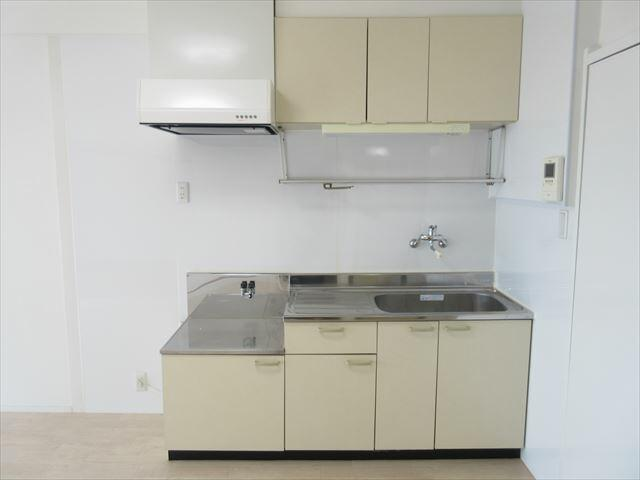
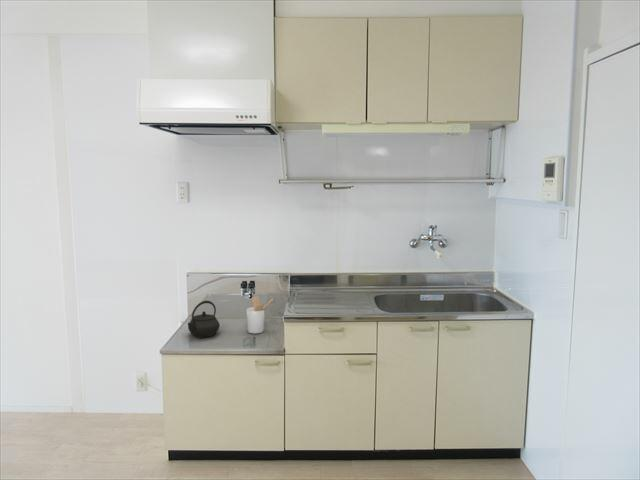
+ kettle (202, 318)
+ utensil holder (260, 314)
